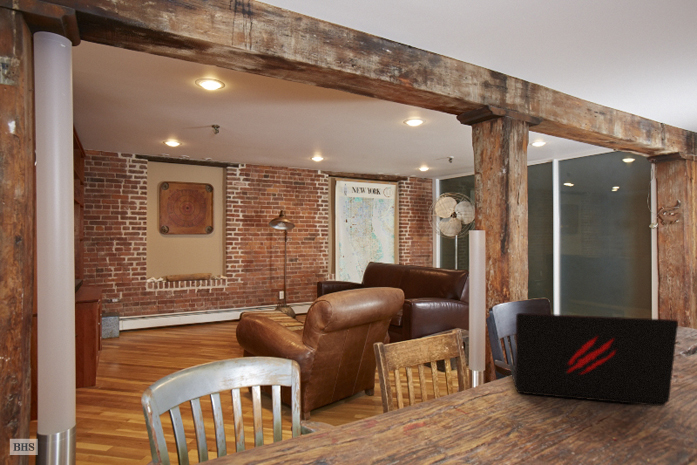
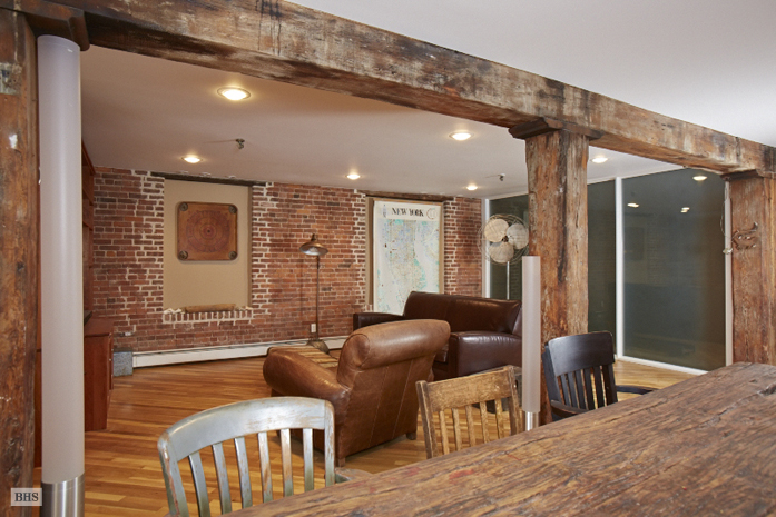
- laptop (581, 348)
